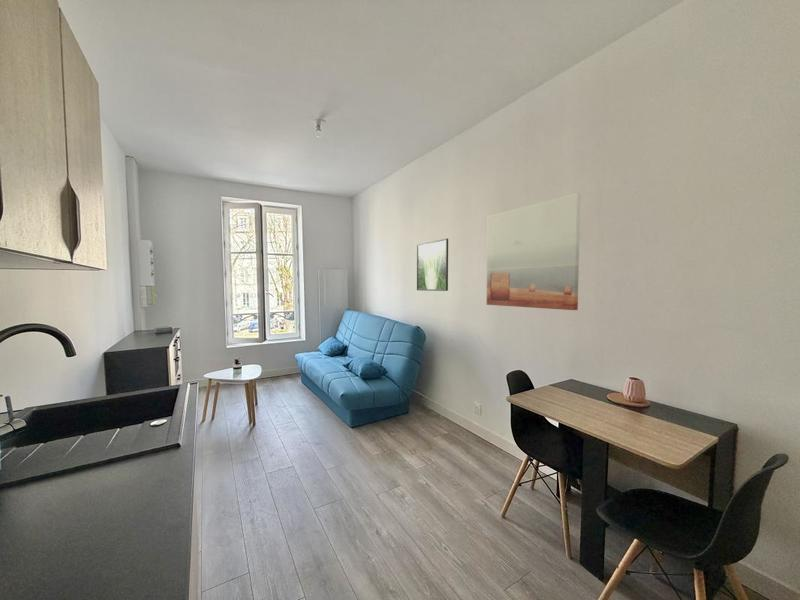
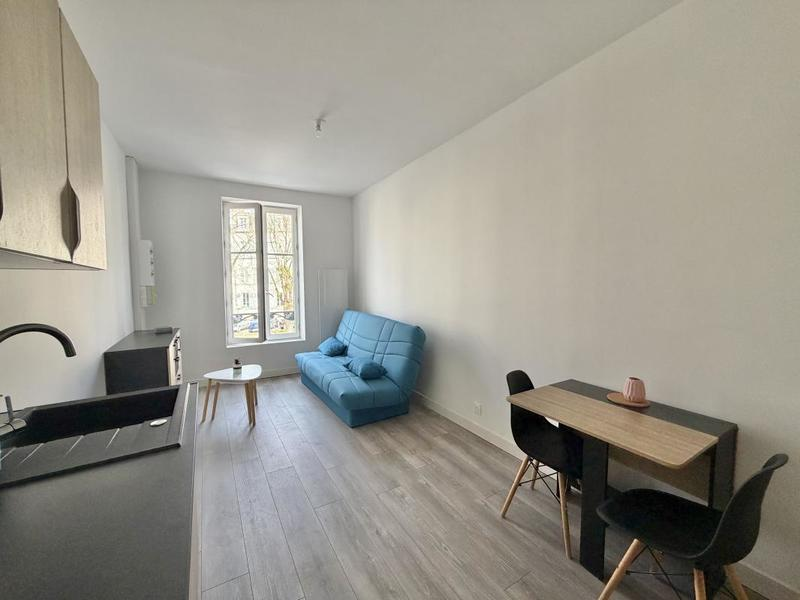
- wall art (527, 257)
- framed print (431, 266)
